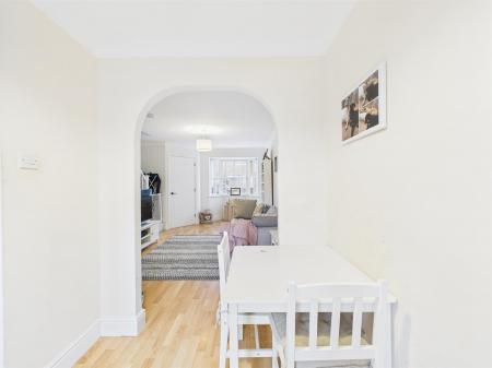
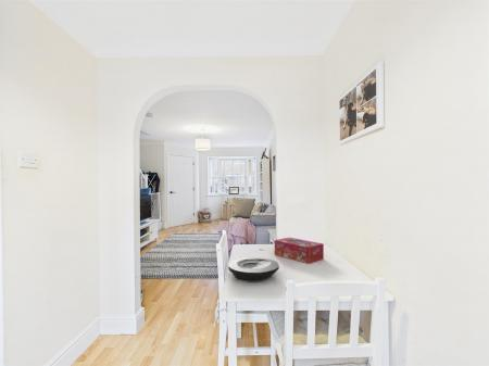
+ plate (253, 269)
+ tissue box (298, 249)
